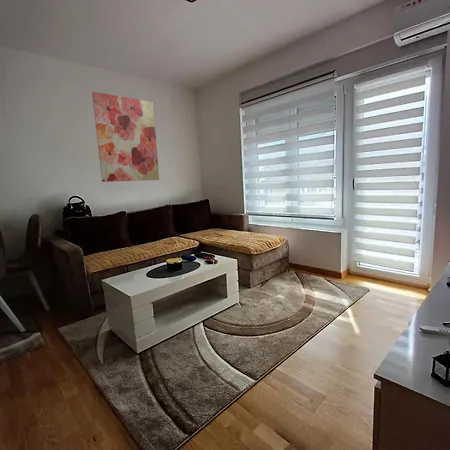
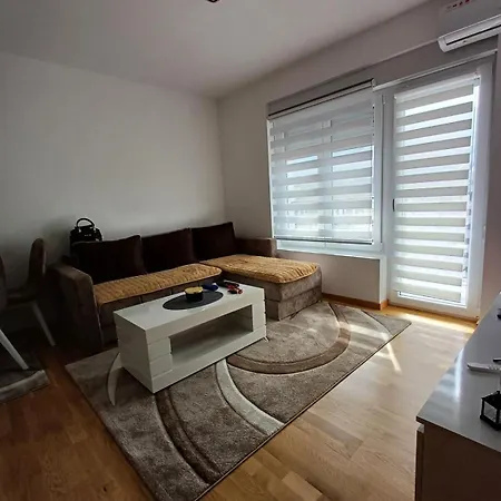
- wall art (128, 139)
